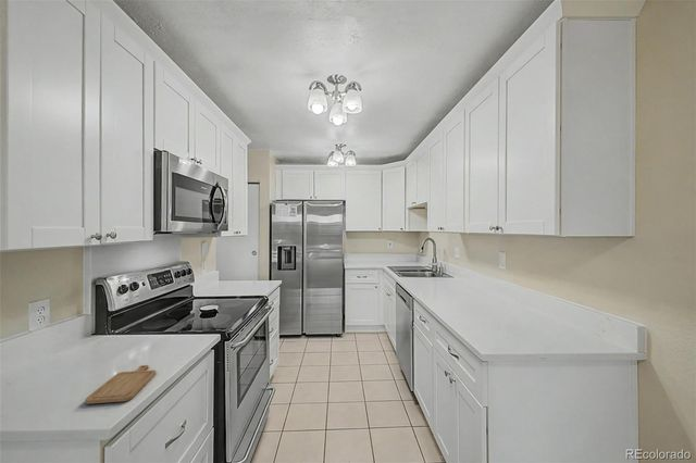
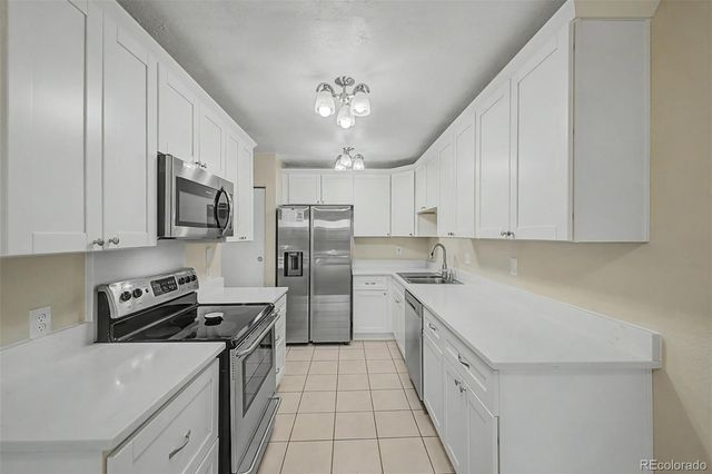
- chopping board (127, 381)
